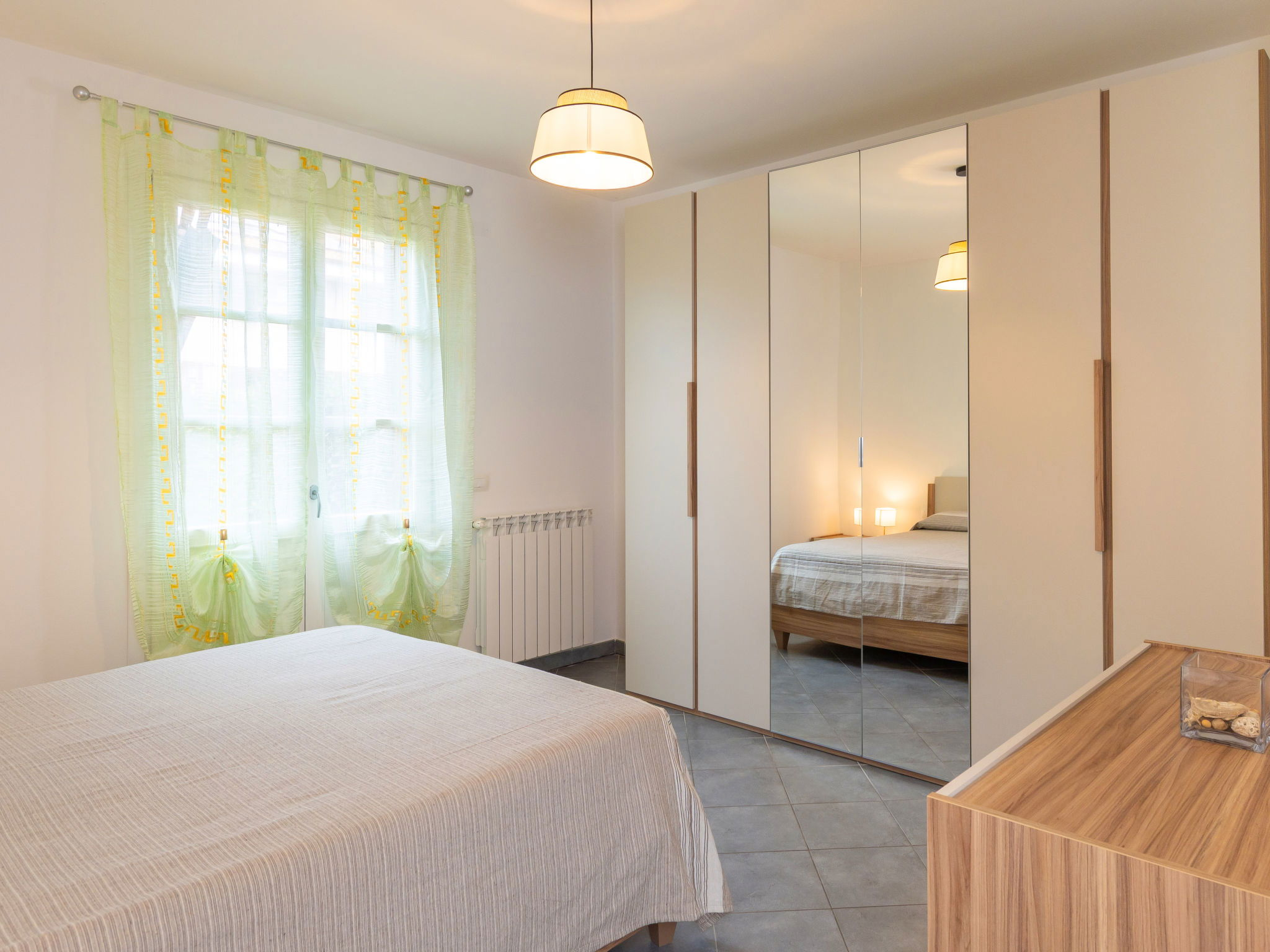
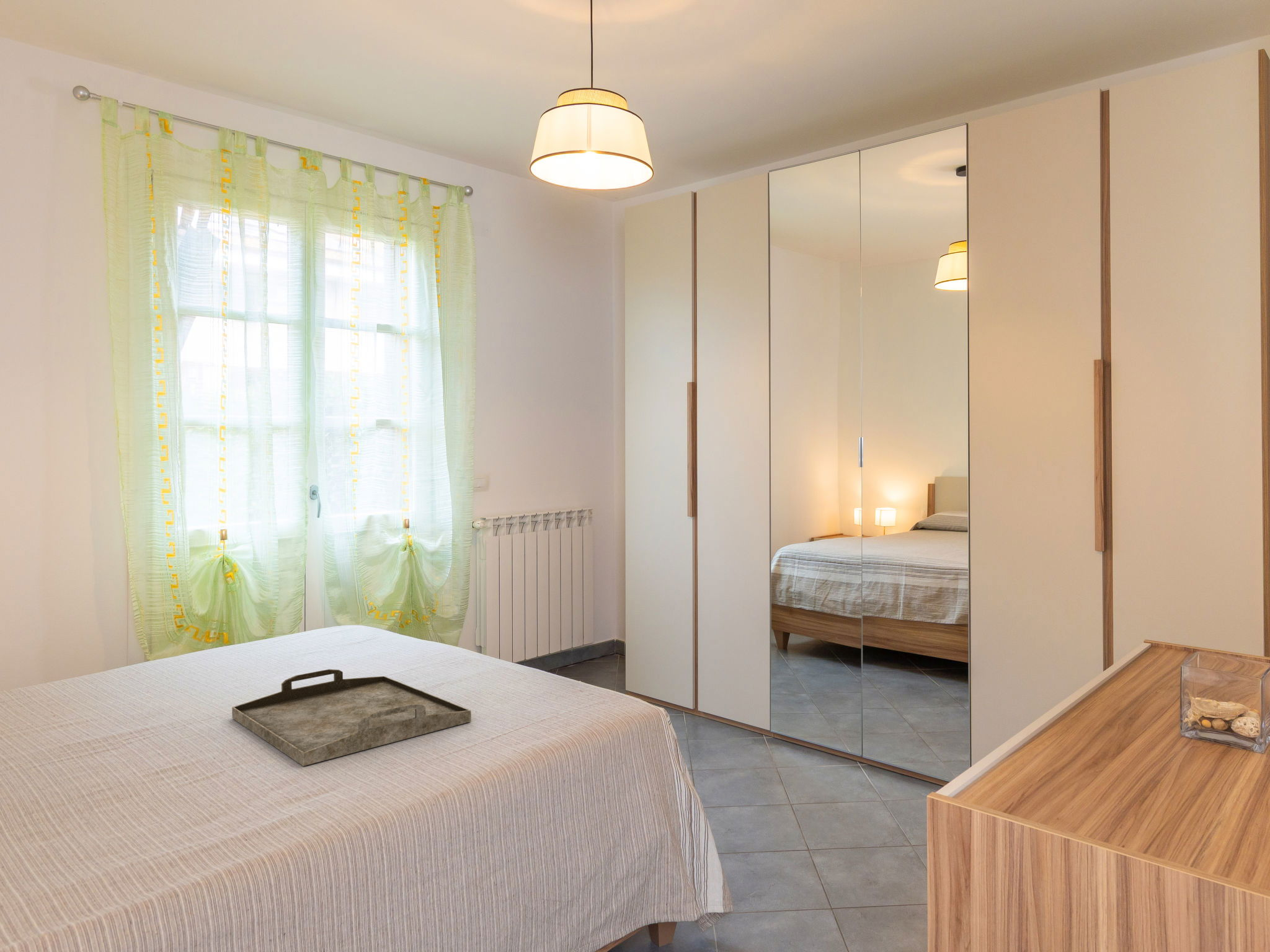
+ serving tray (350, 704)
